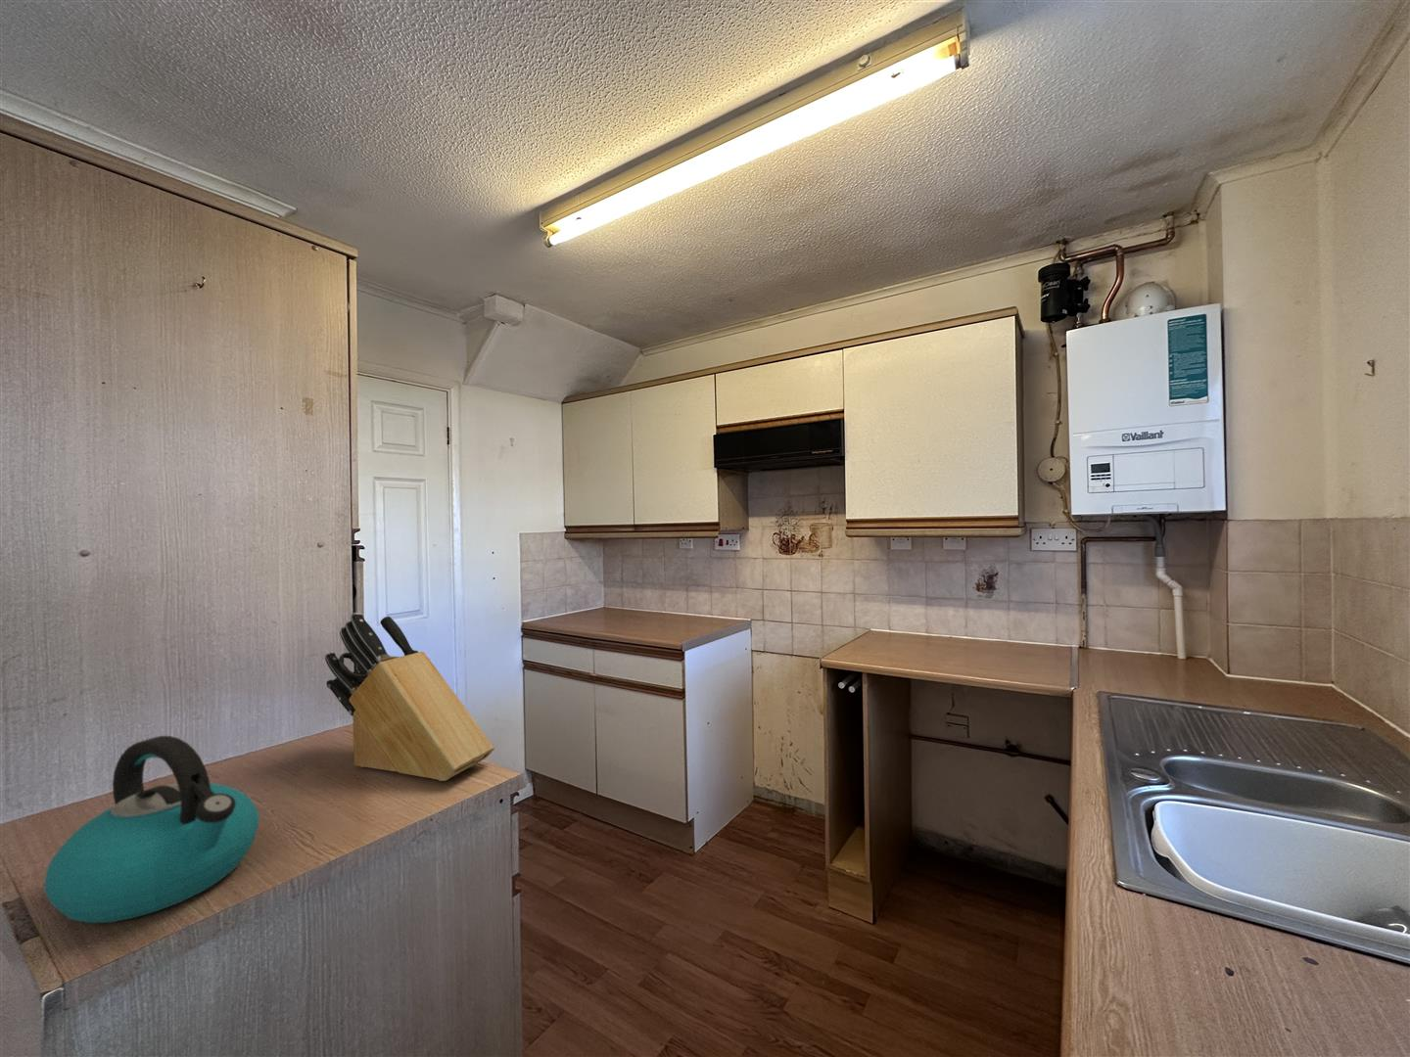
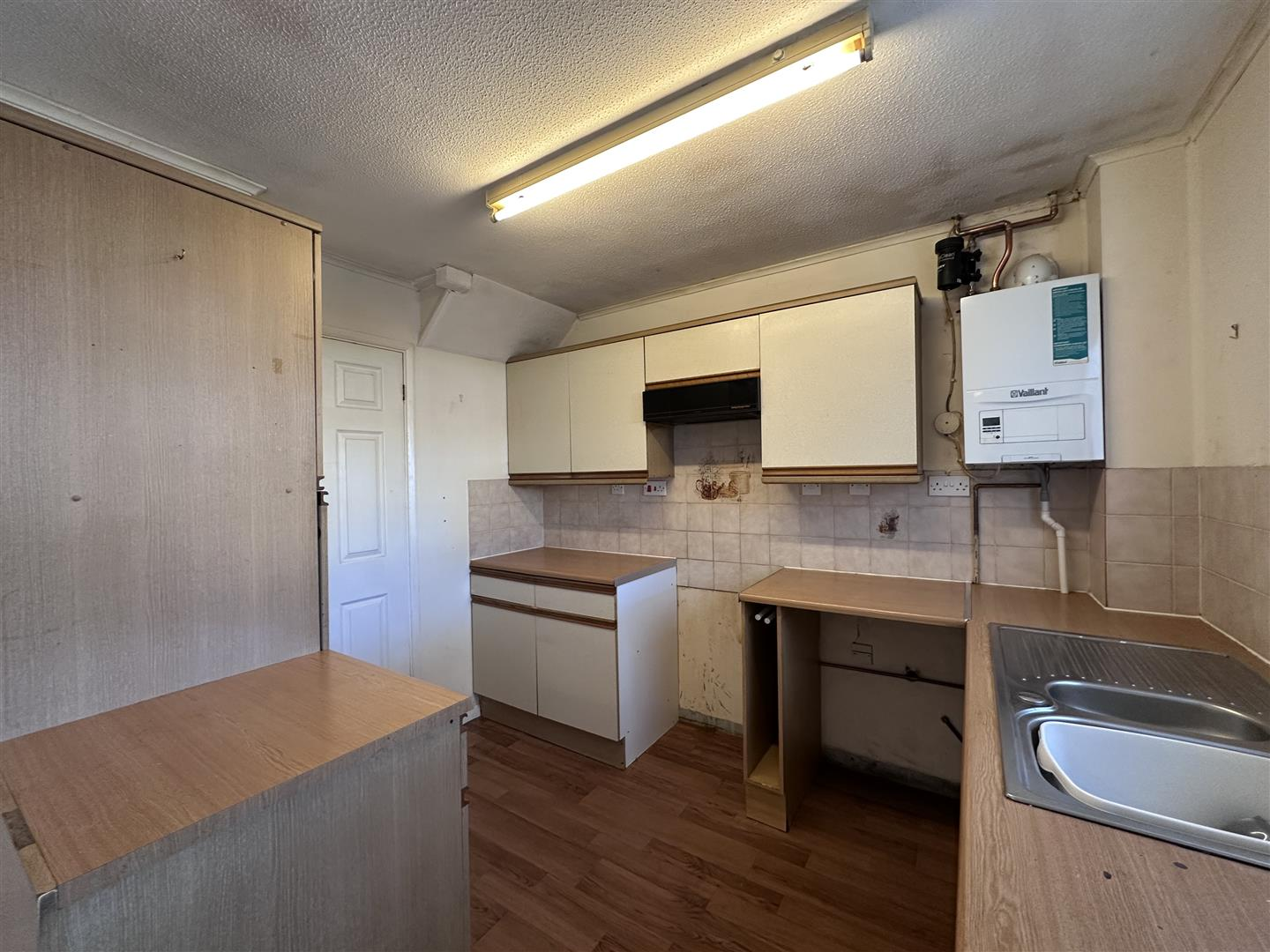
- knife block (406, 687)
- kettle (168, 812)
